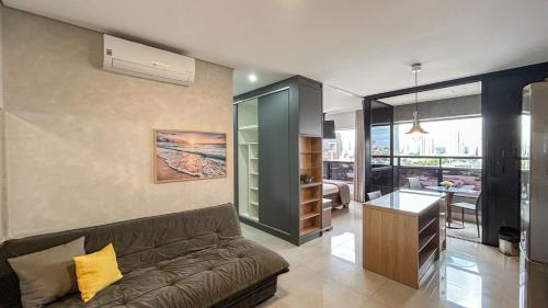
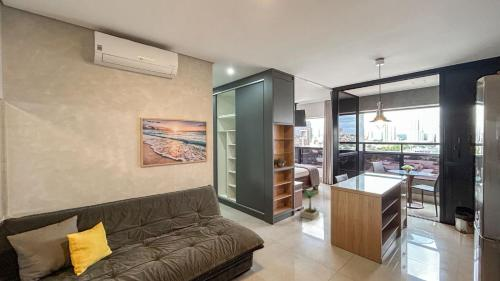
+ potted plant (310, 202)
